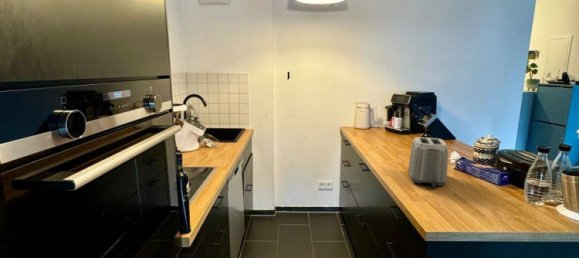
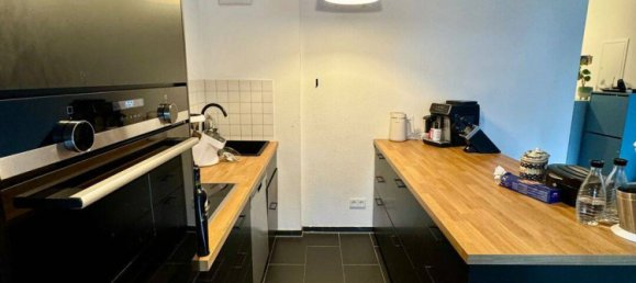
- toaster (428, 160)
